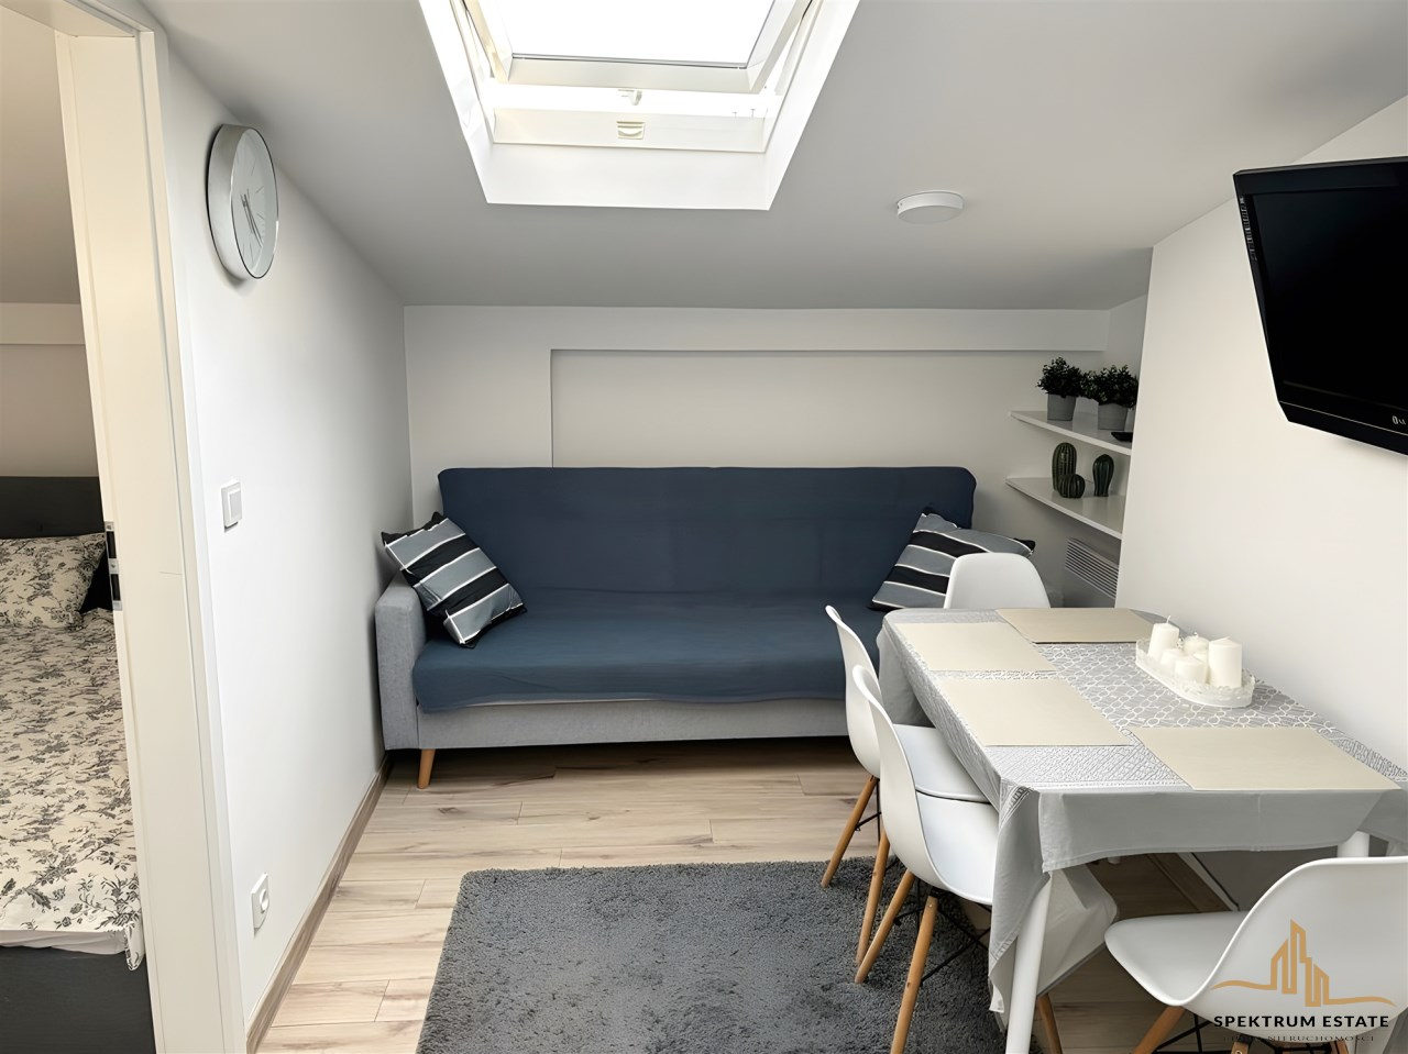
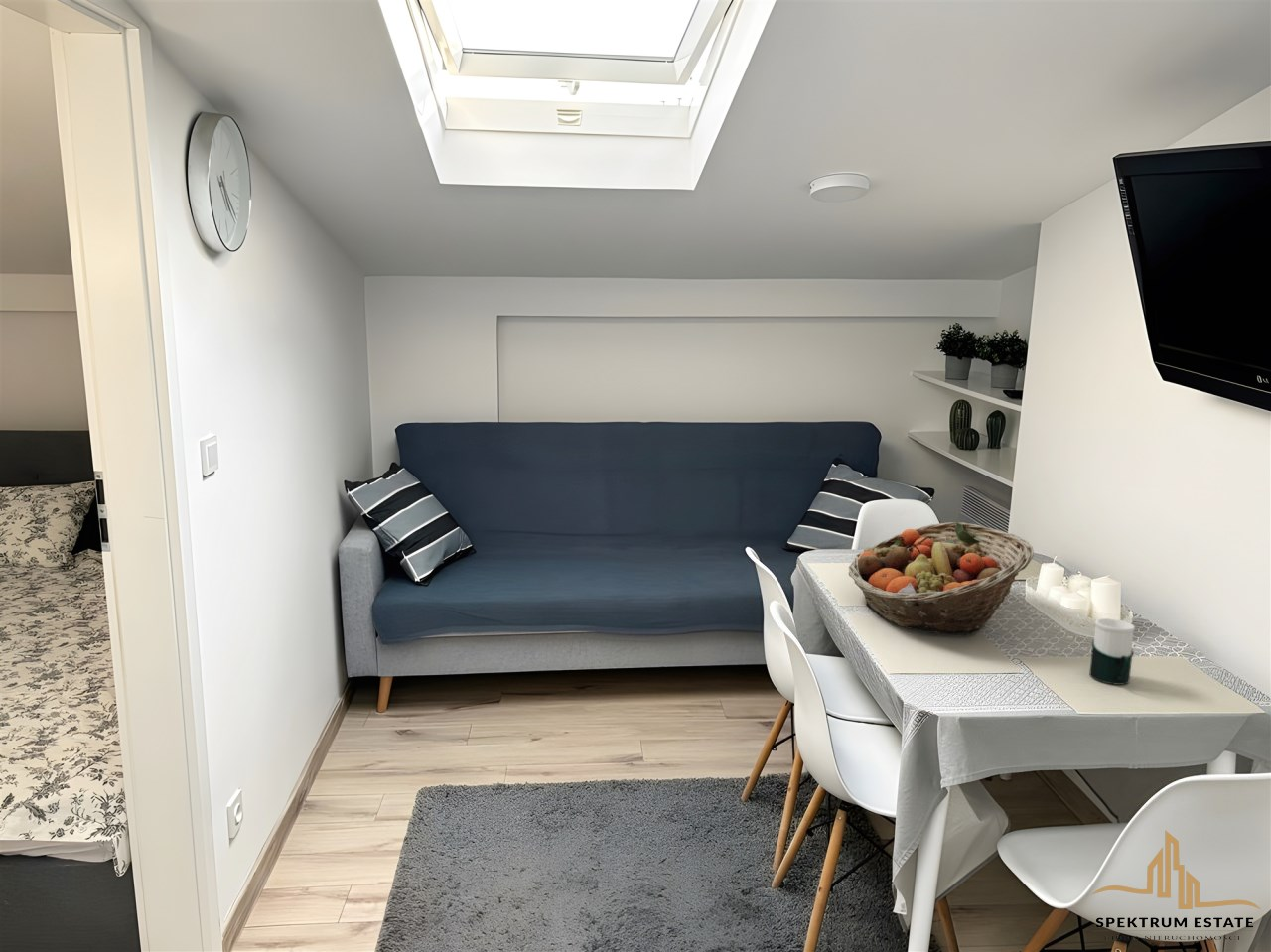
+ cup (1115, 653)
+ fruit basket (935, 573)
